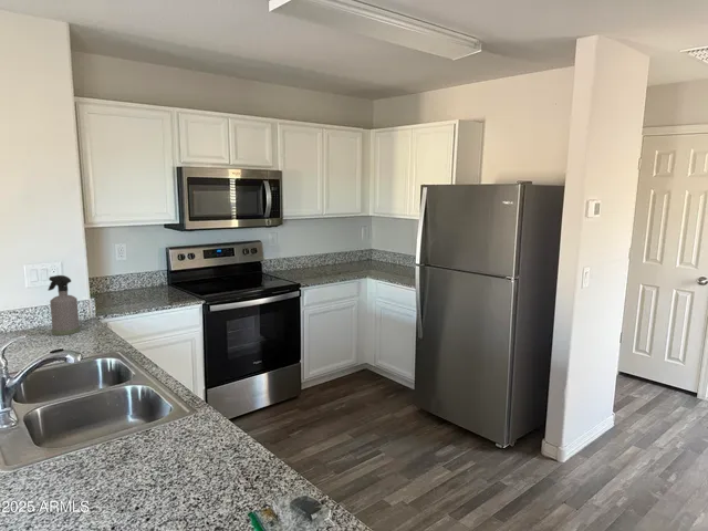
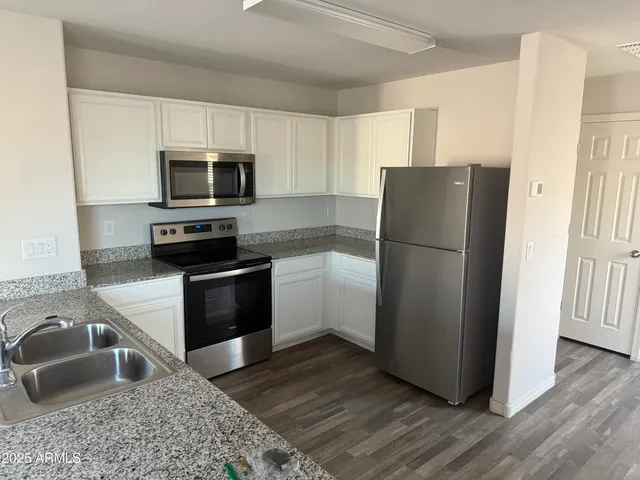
- spray bottle (62, 303)
